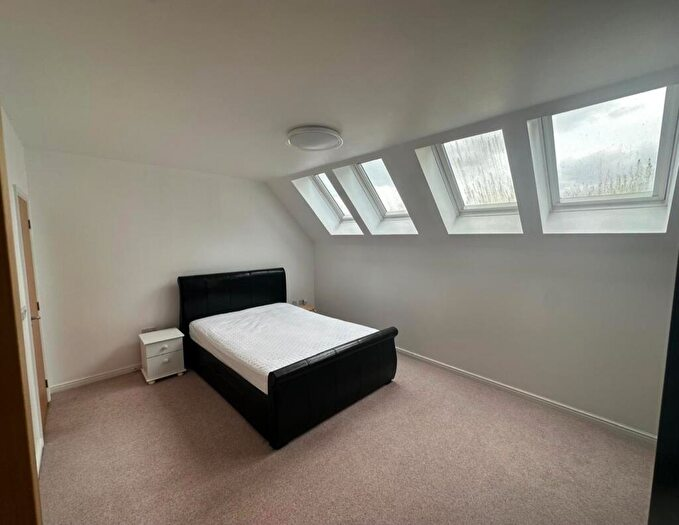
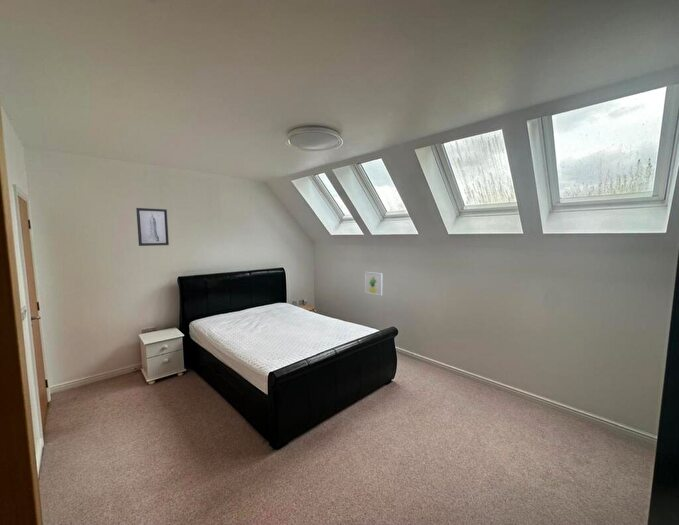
+ wall art (373, 283)
+ wall art (153, 227)
